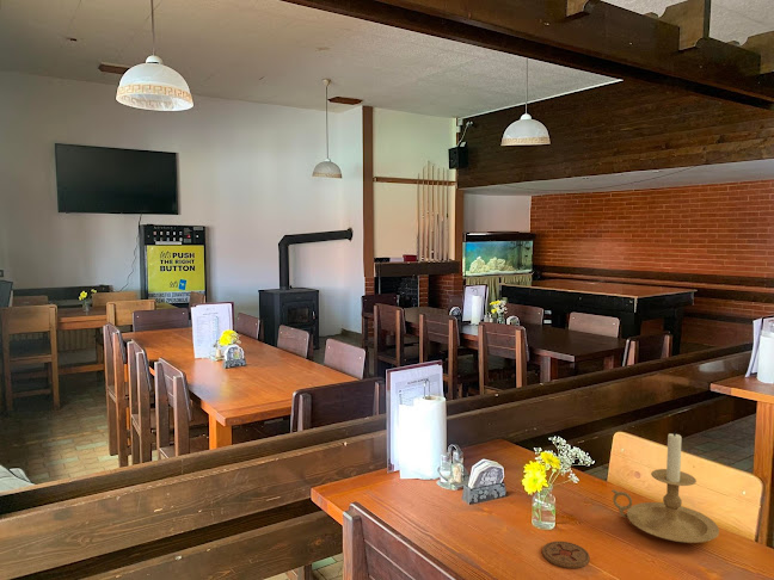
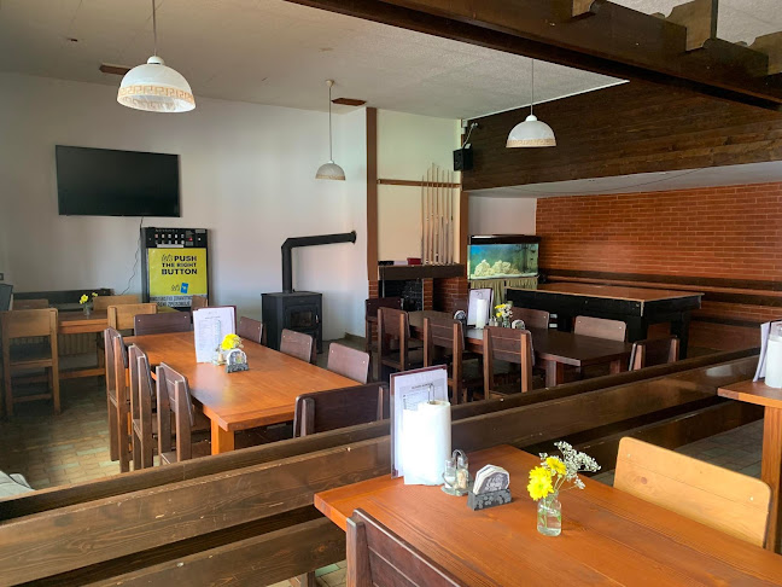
- coaster (565, 554)
- candle holder (672, 481)
